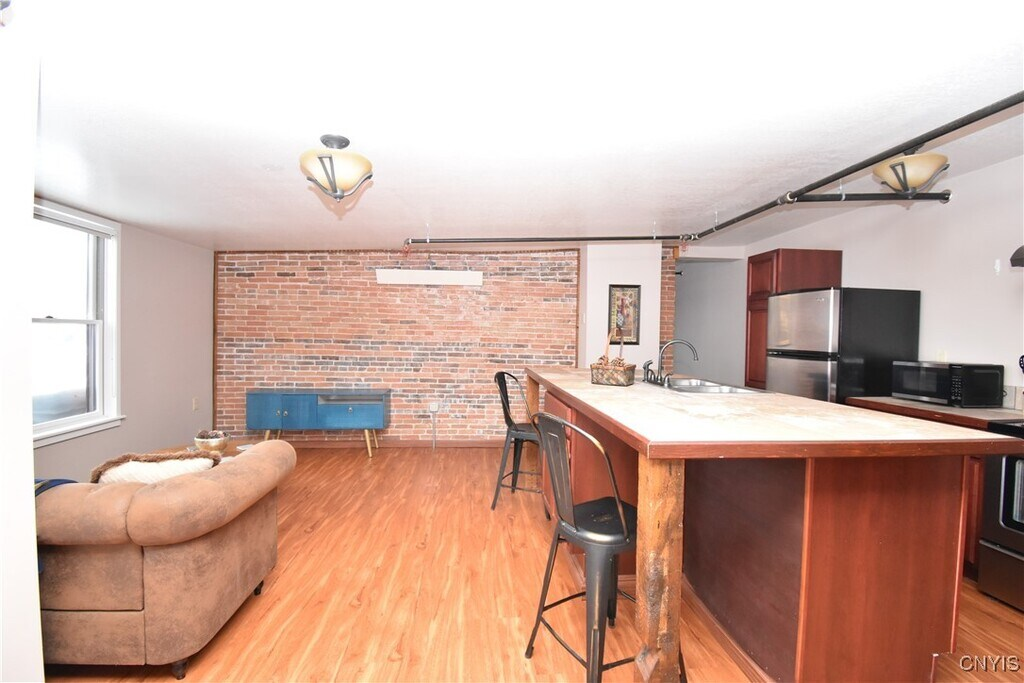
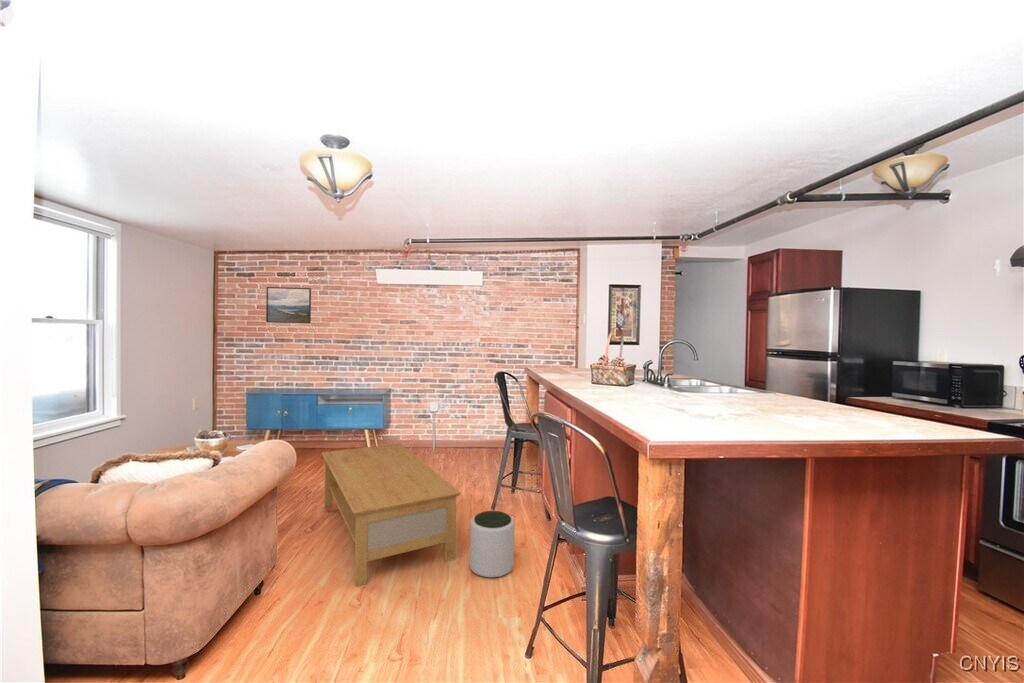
+ coffee table (382, 500)
+ plant pot (492, 542)
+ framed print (288, 305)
